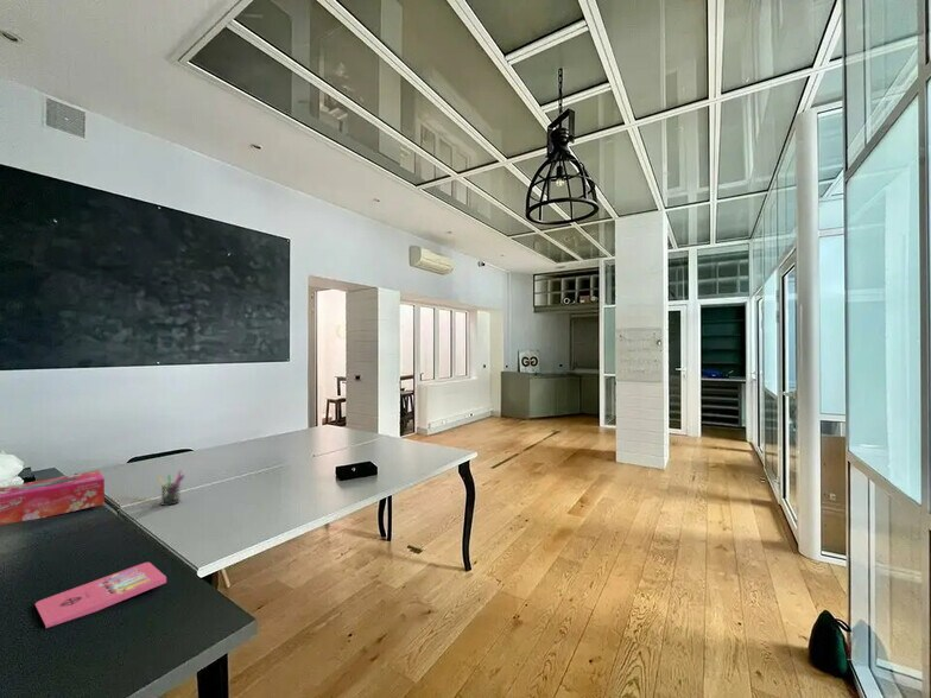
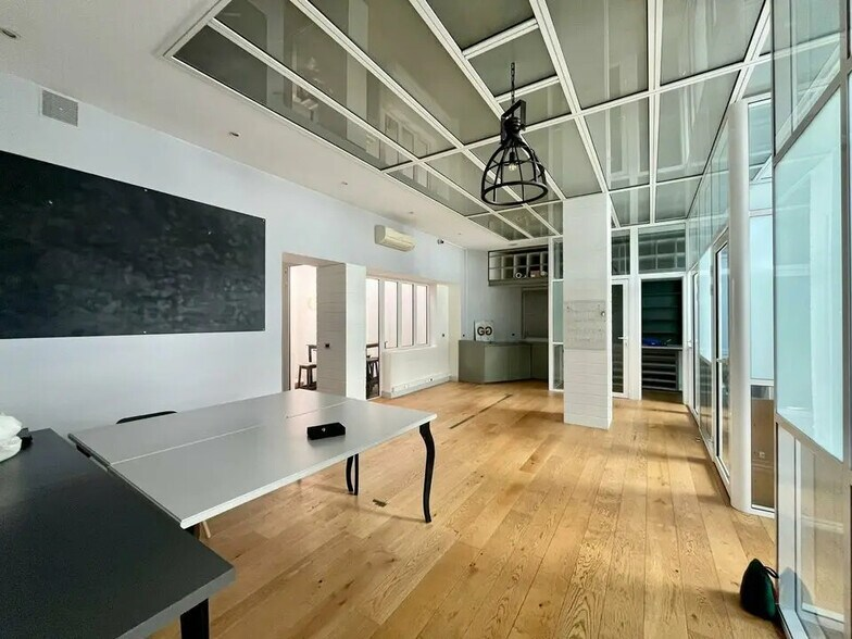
- pen holder (171, 487)
- tissue box (48, 496)
- notebook (103, 591)
